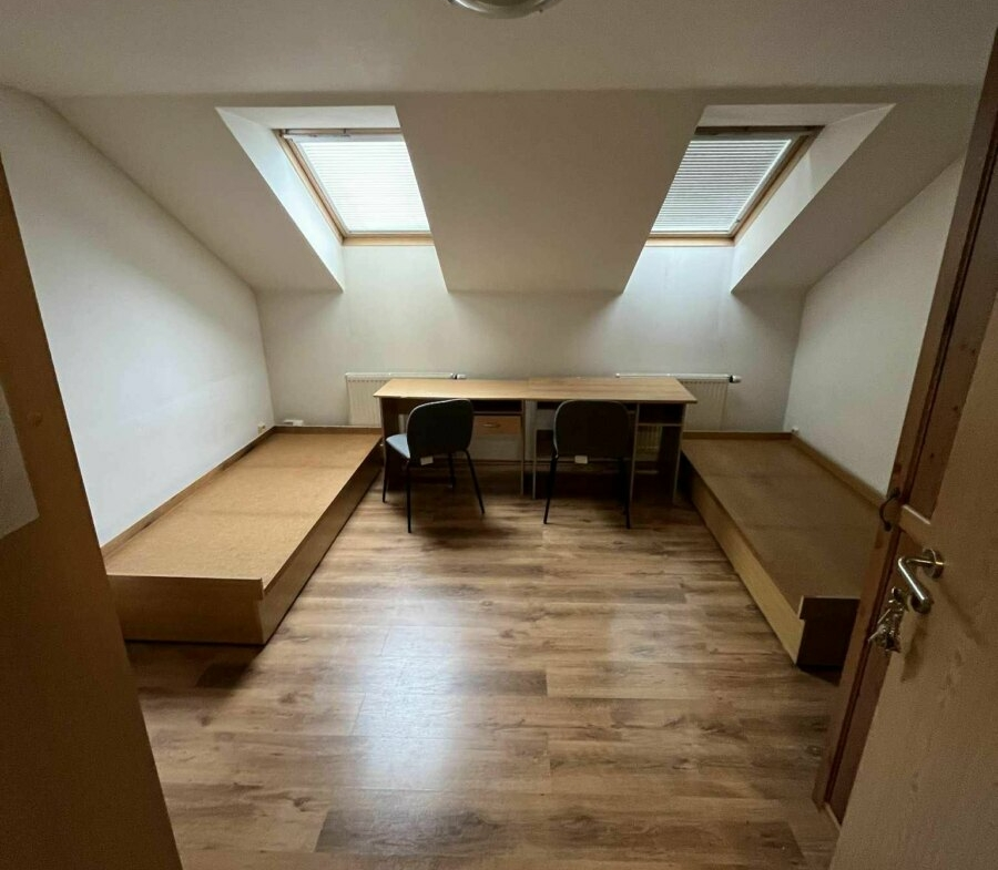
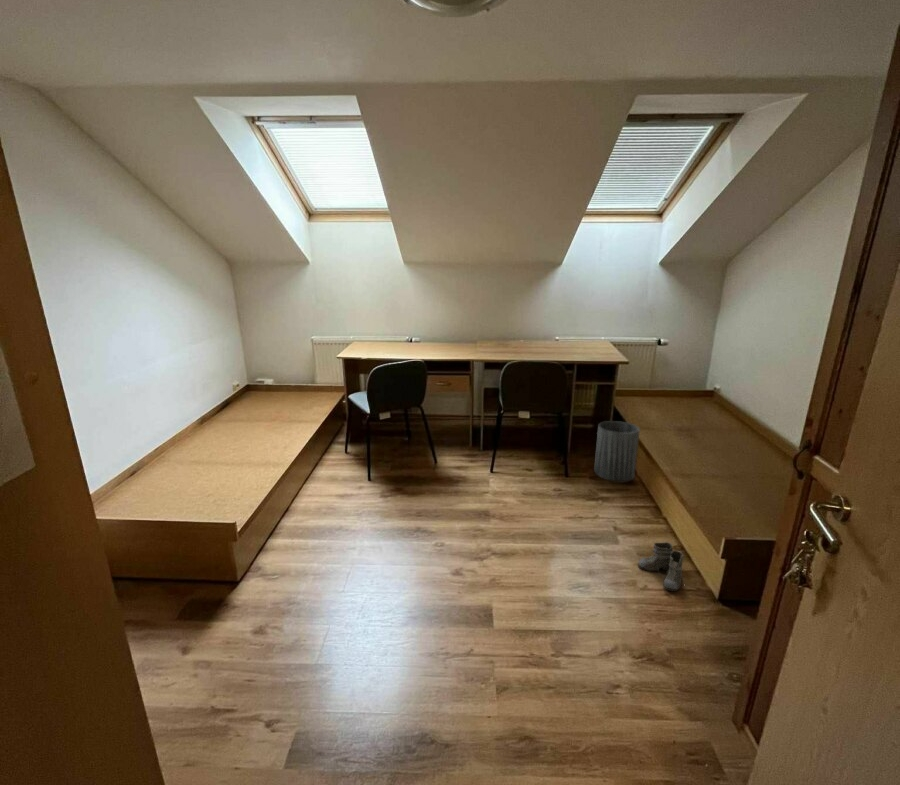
+ boots (663, 562)
+ trash can (616, 450)
